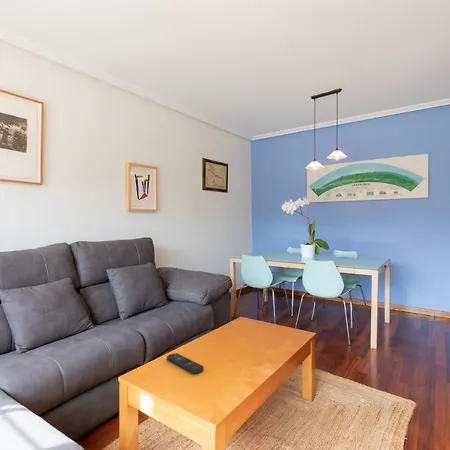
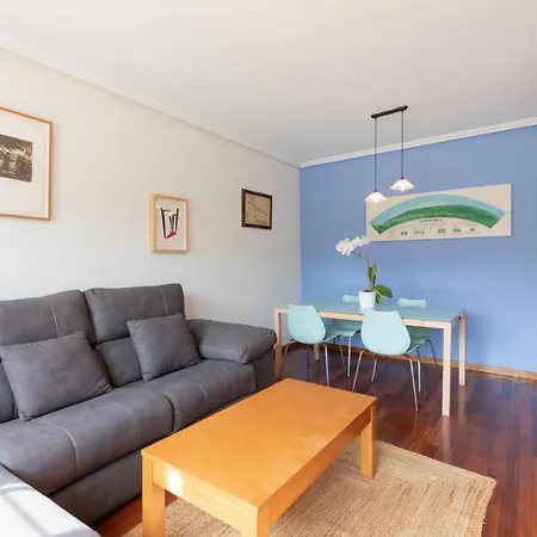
- remote control (184, 362)
